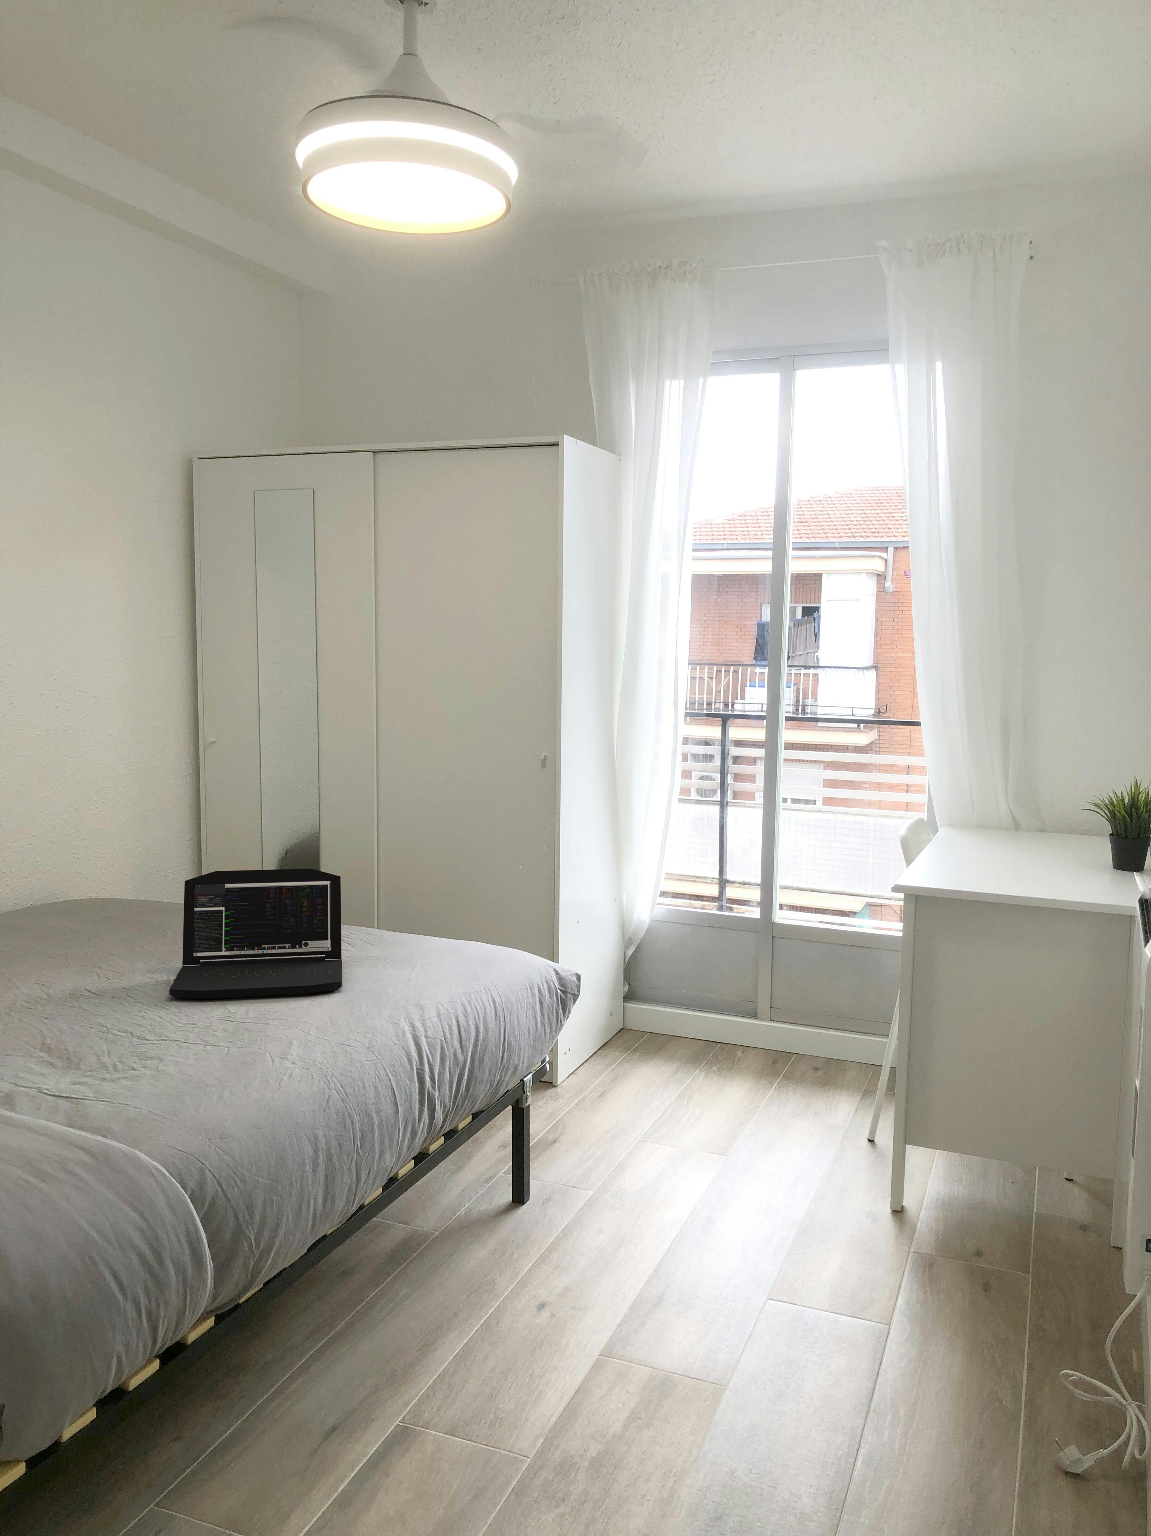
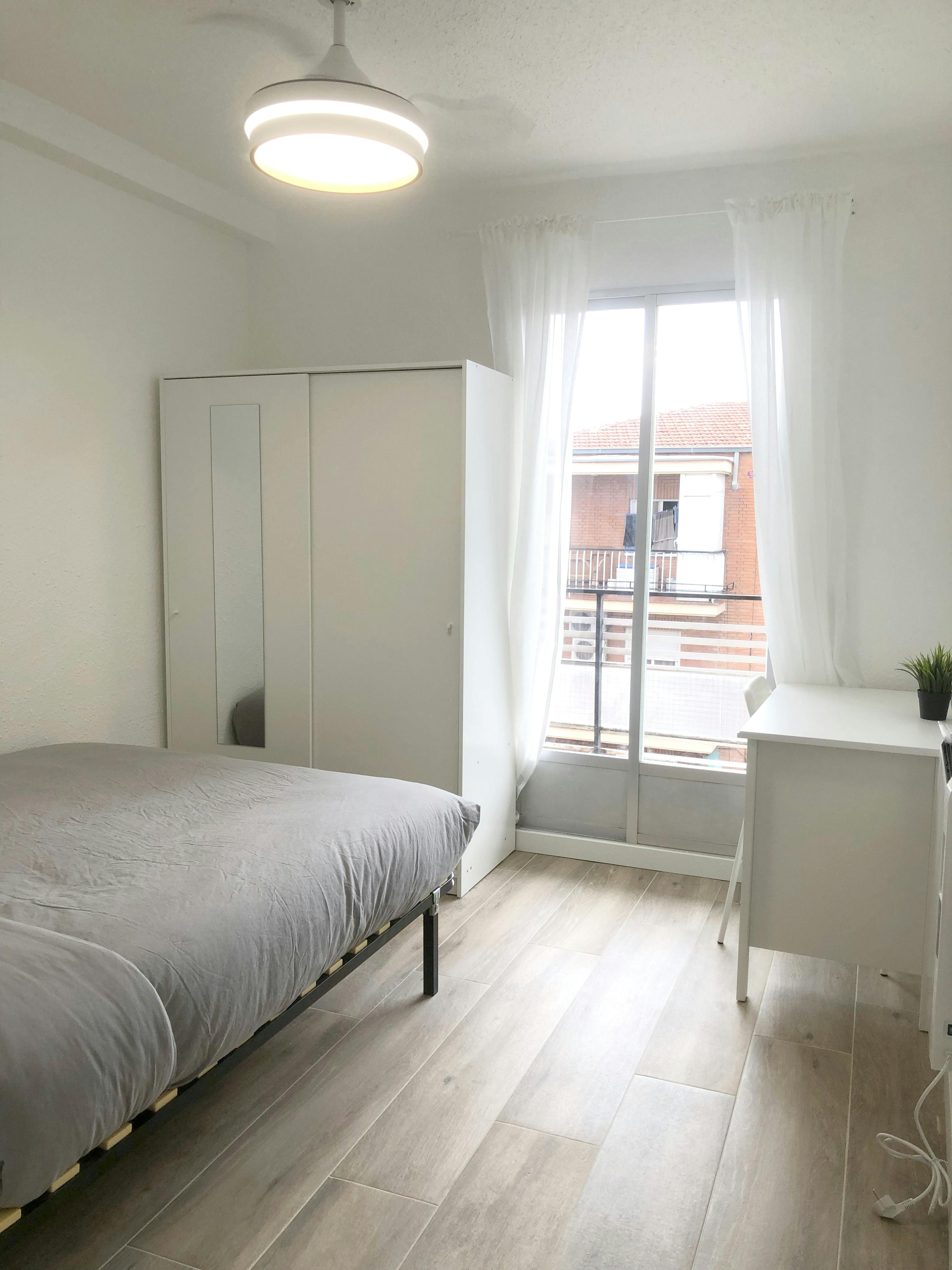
- laptop (260, 930)
